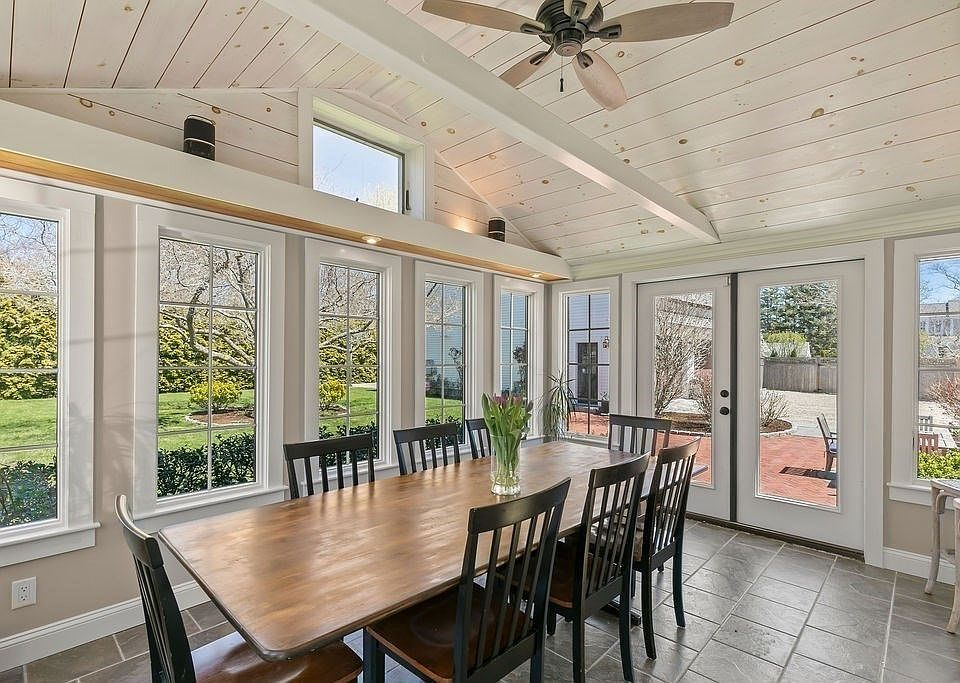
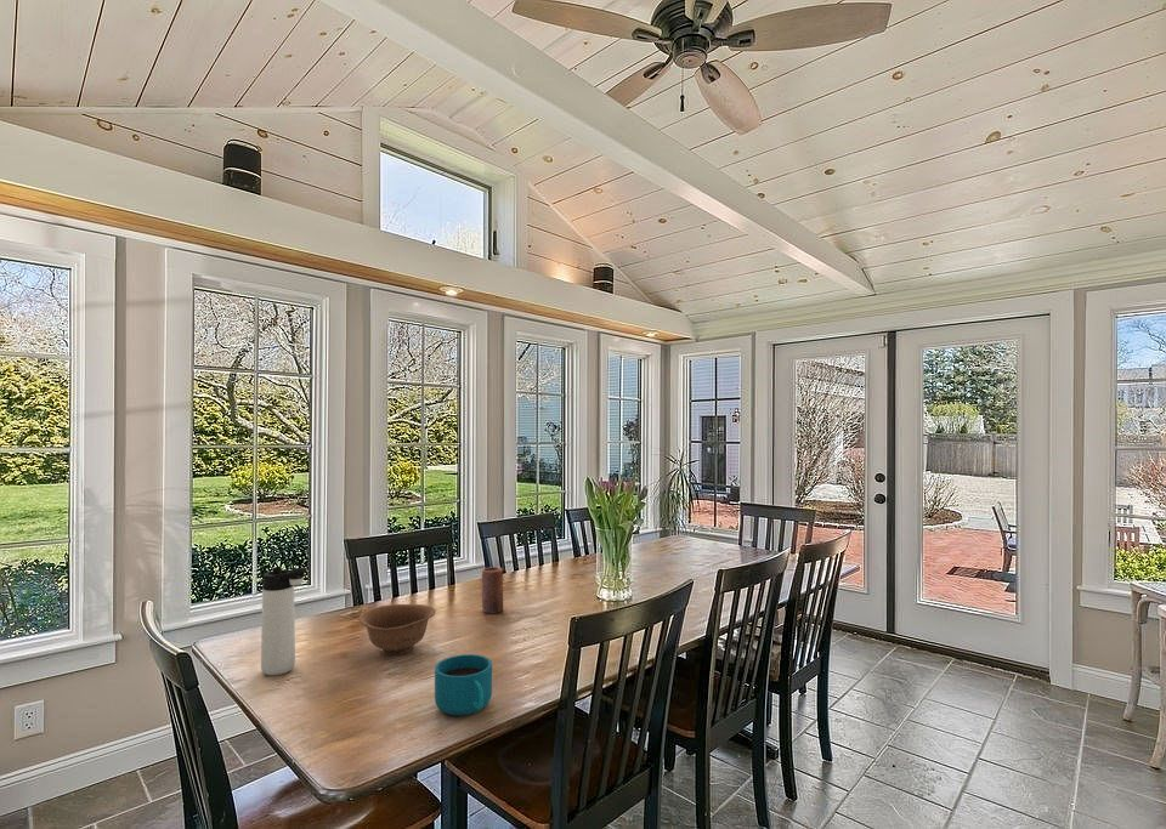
+ cup (466, 688)
+ bowl (397, 631)
+ thermos bottle (284, 619)
+ candle (492, 589)
